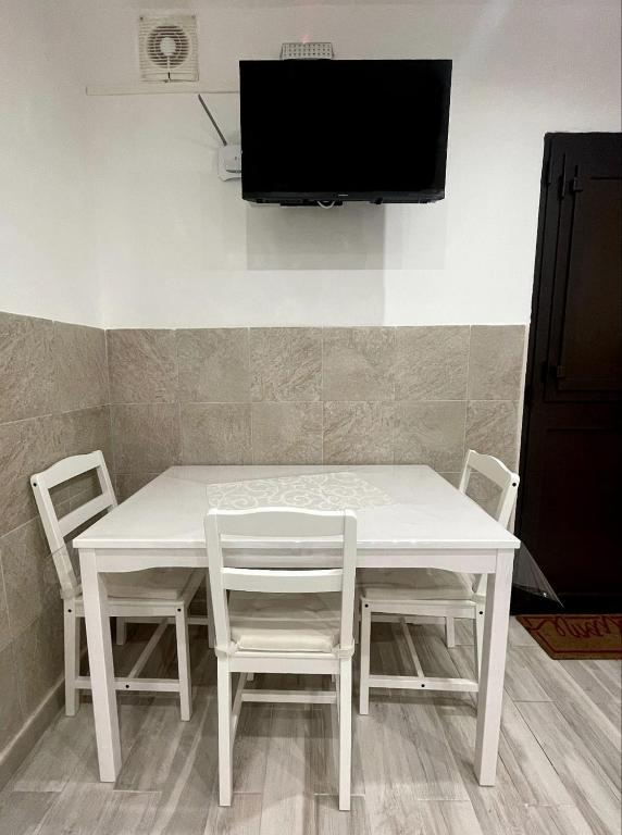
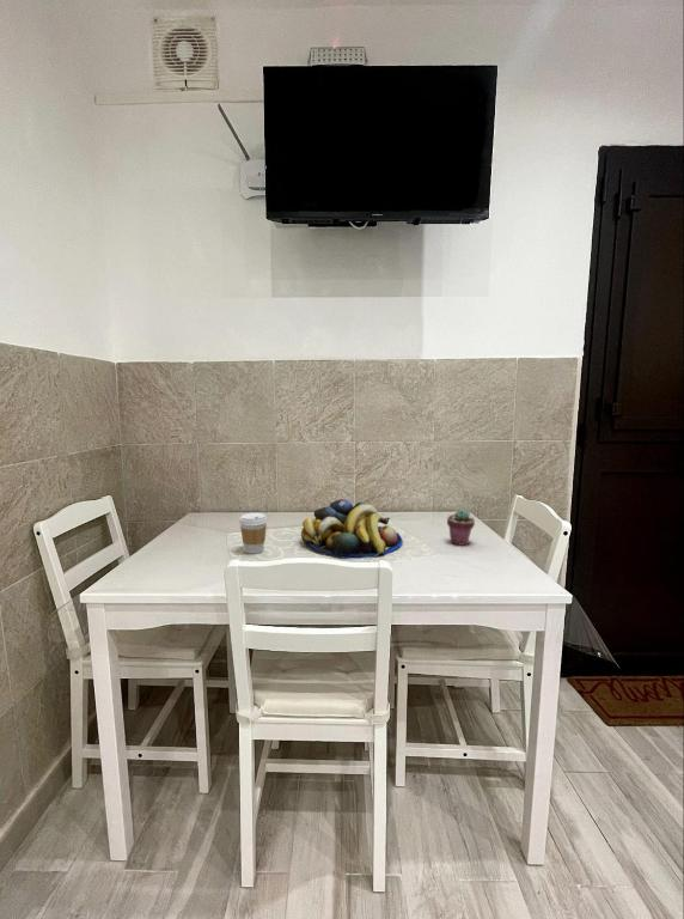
+ fruit bowl (353, 522)
+ coffee cup (254, 532)
+ potted succulent (460, 525)
